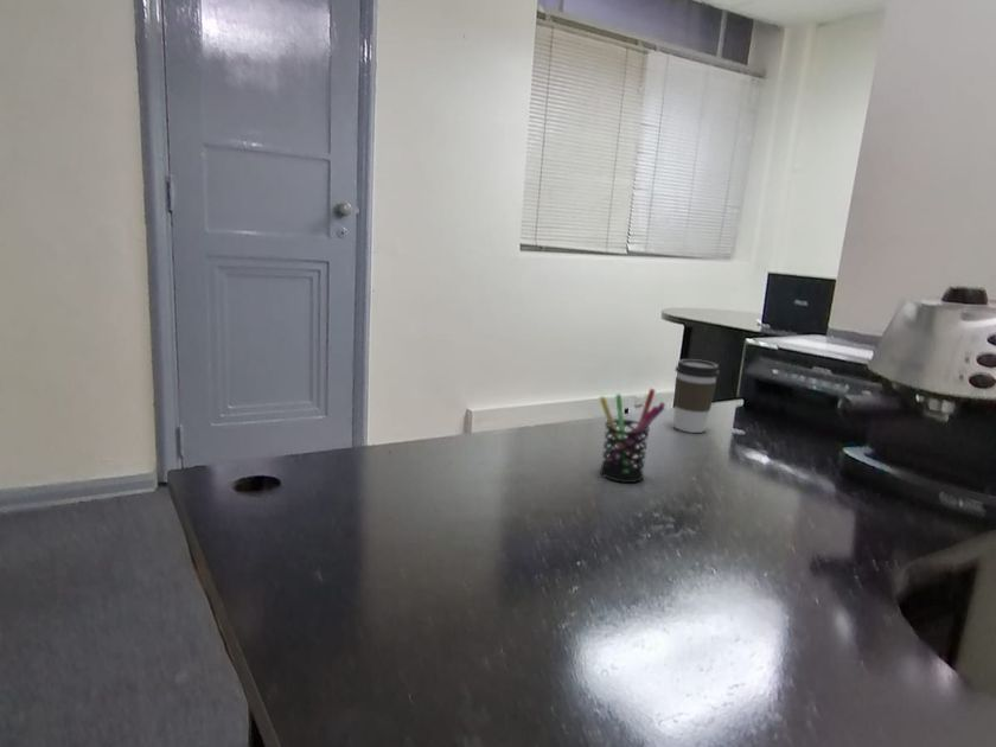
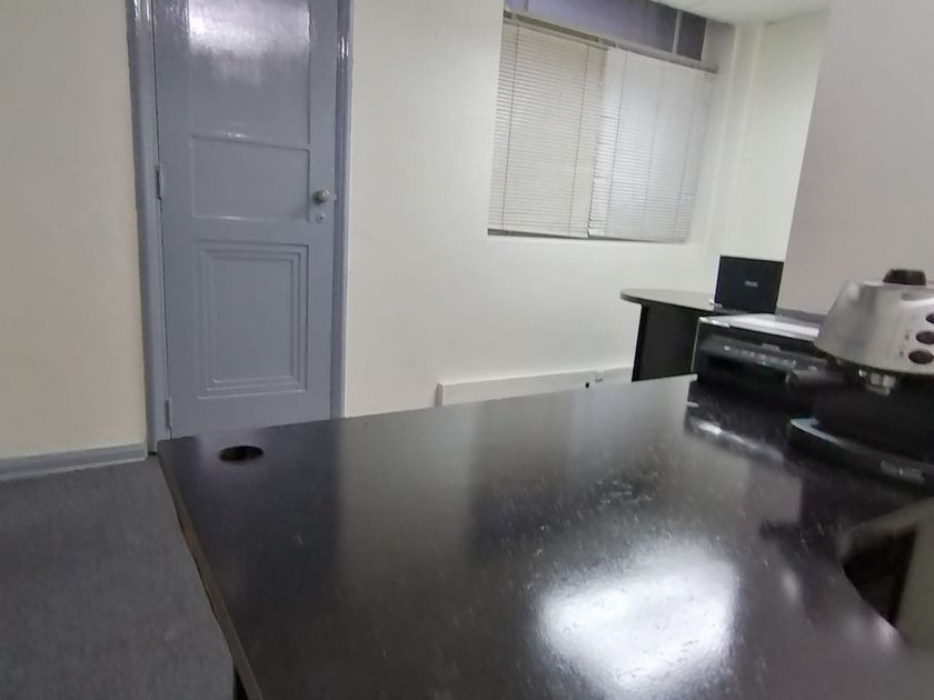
- coffee cup (694, 395)
- pen holder (626, 432)
